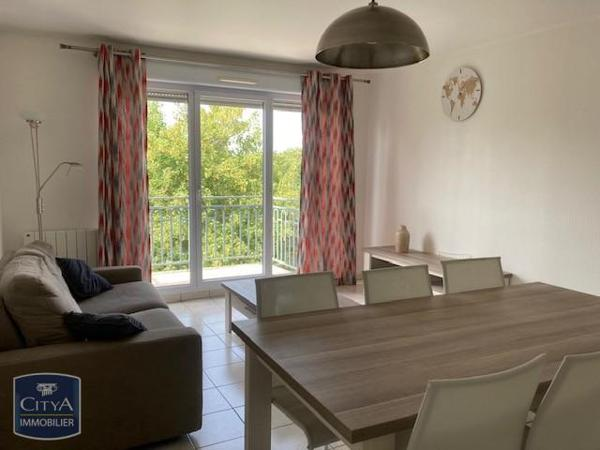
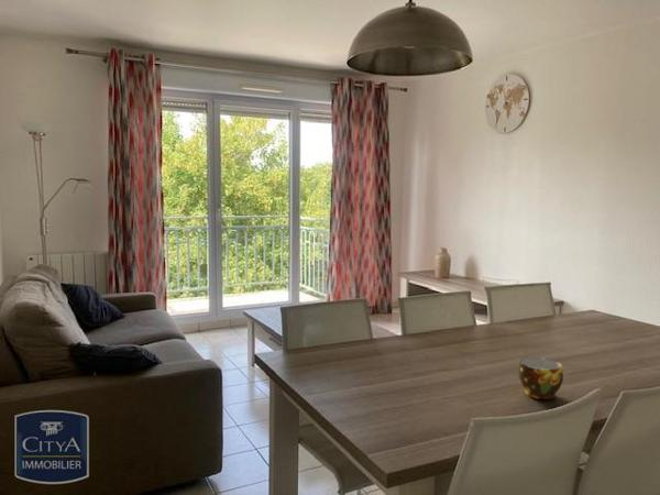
+ cup (538, 377)
